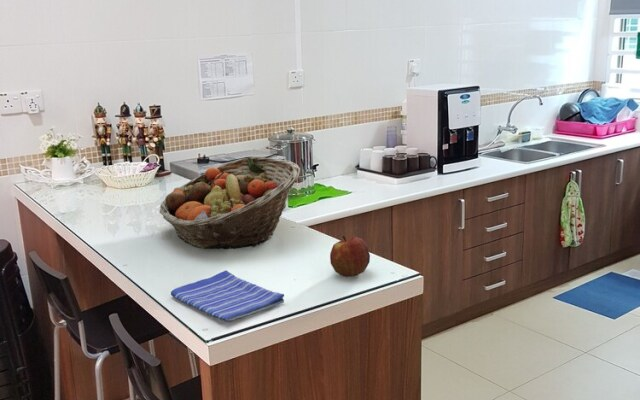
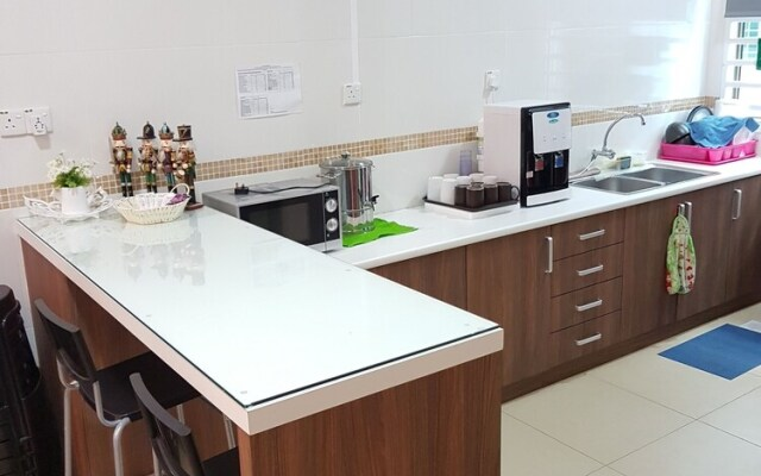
- fruit basket (230, 200)
- apple (350, 255)
- dish towel (226, 293)
